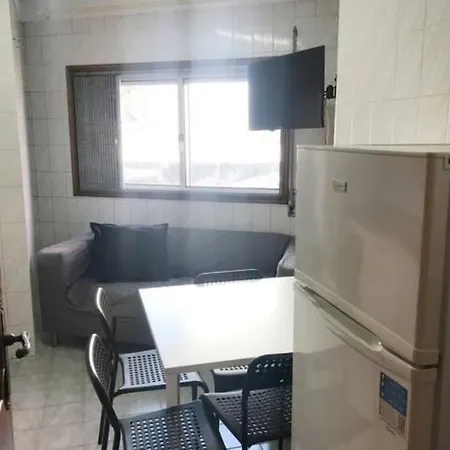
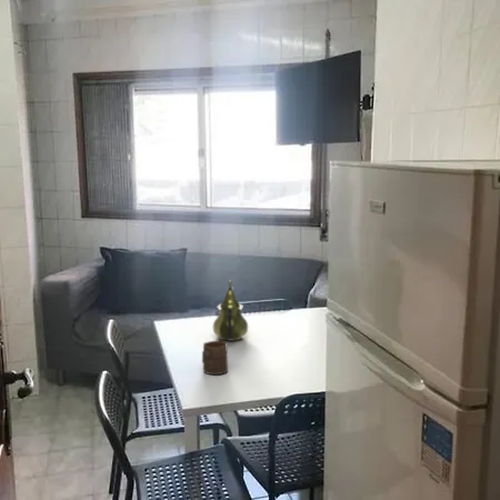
+ cup (214, 357)
+ teapot (230, 309)
